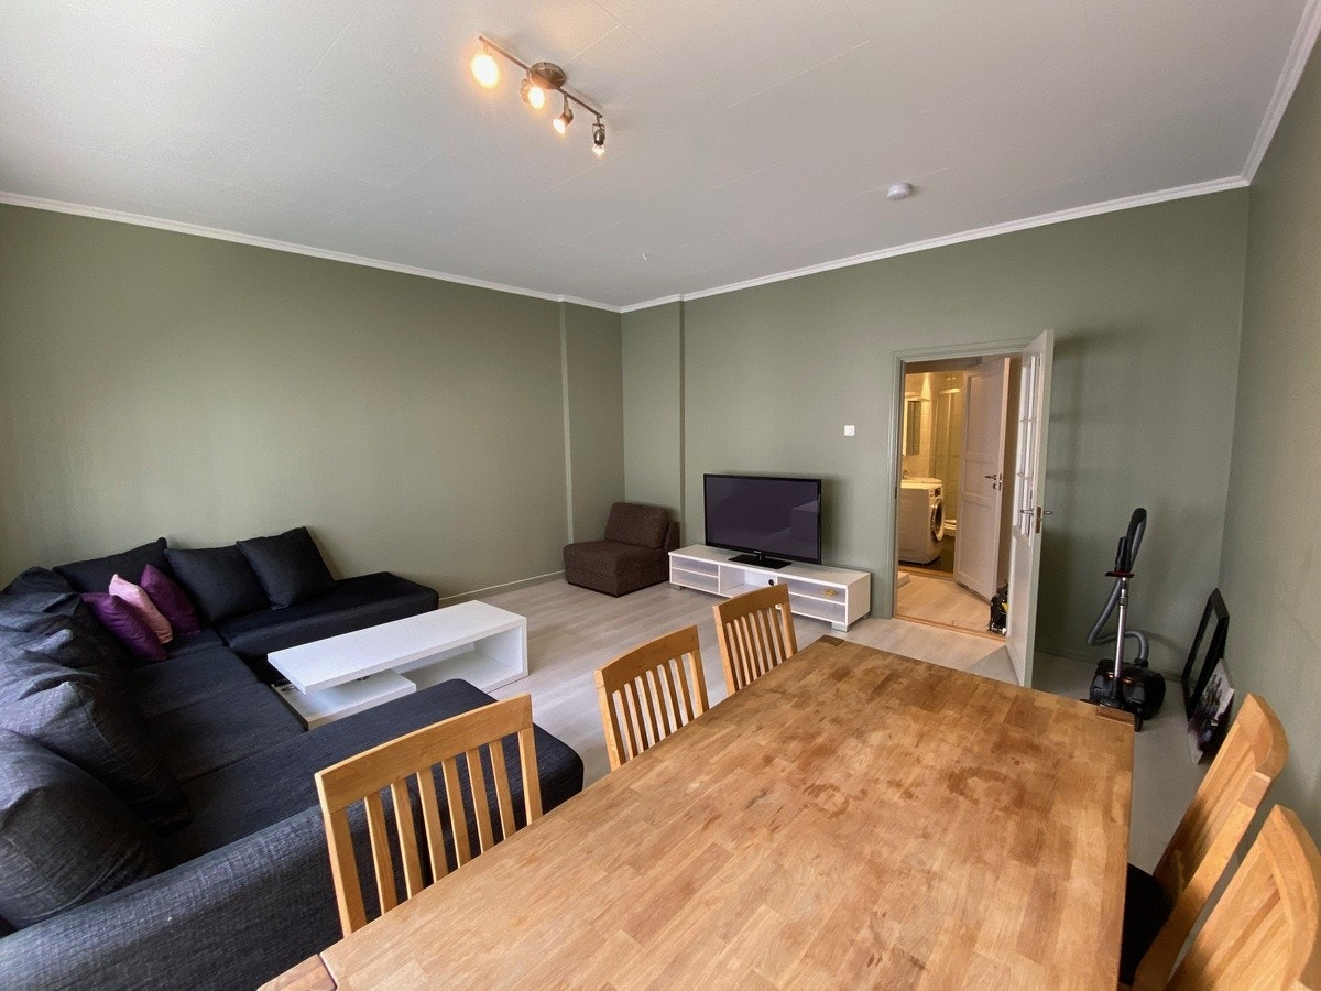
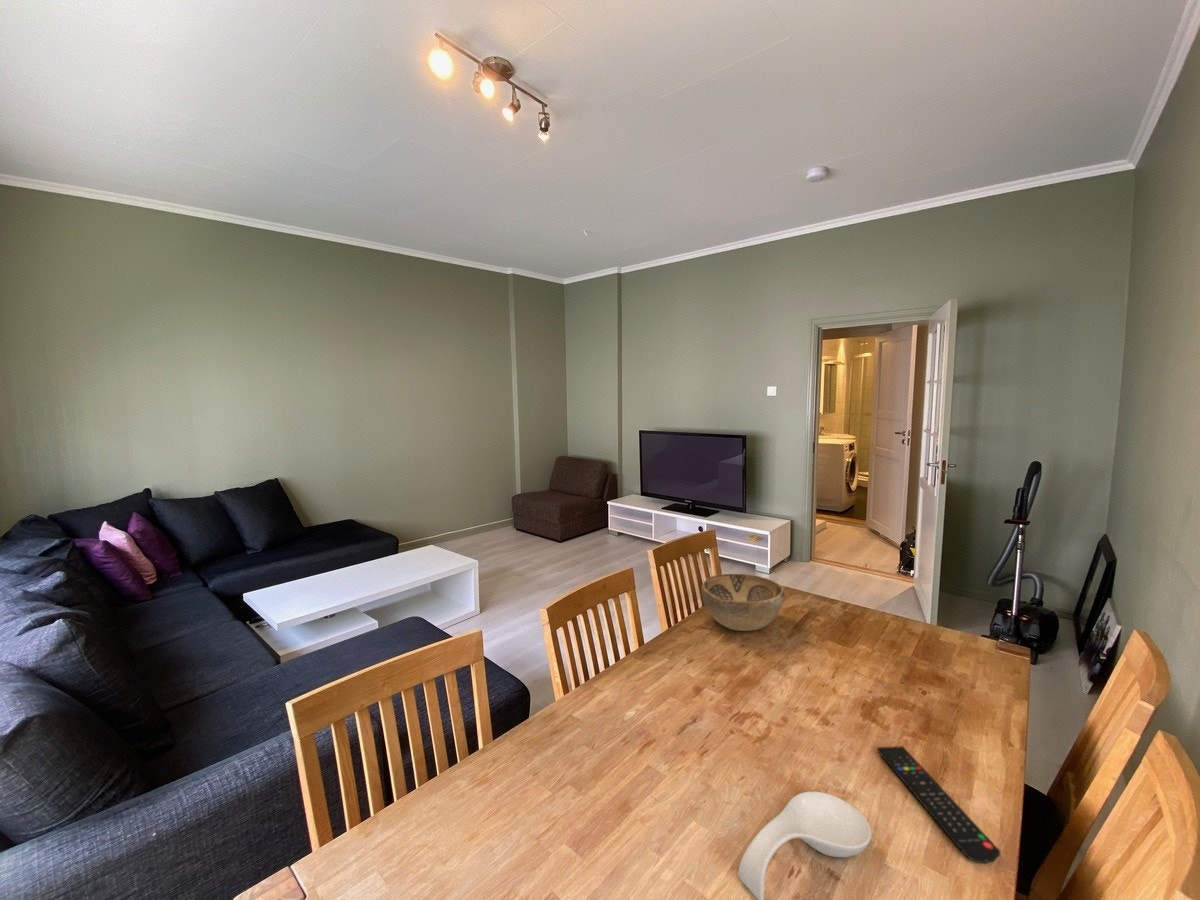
+ spoon rest (805, 835)
+ remote control (931, 797)
+ decorative bowl (741, 605)
